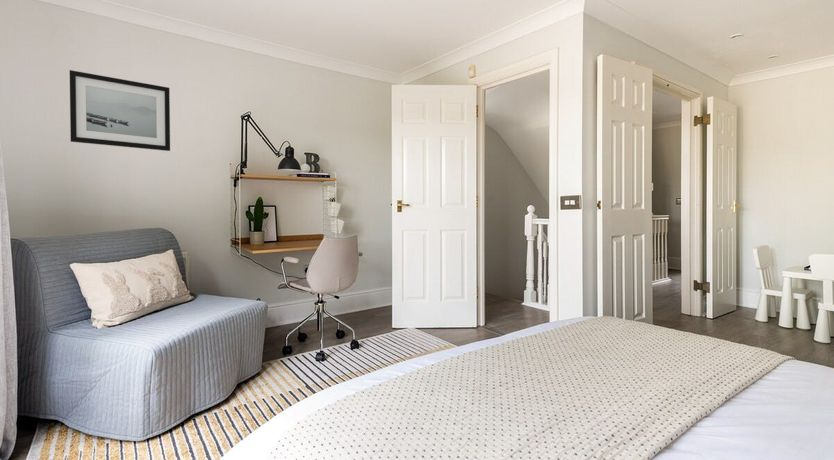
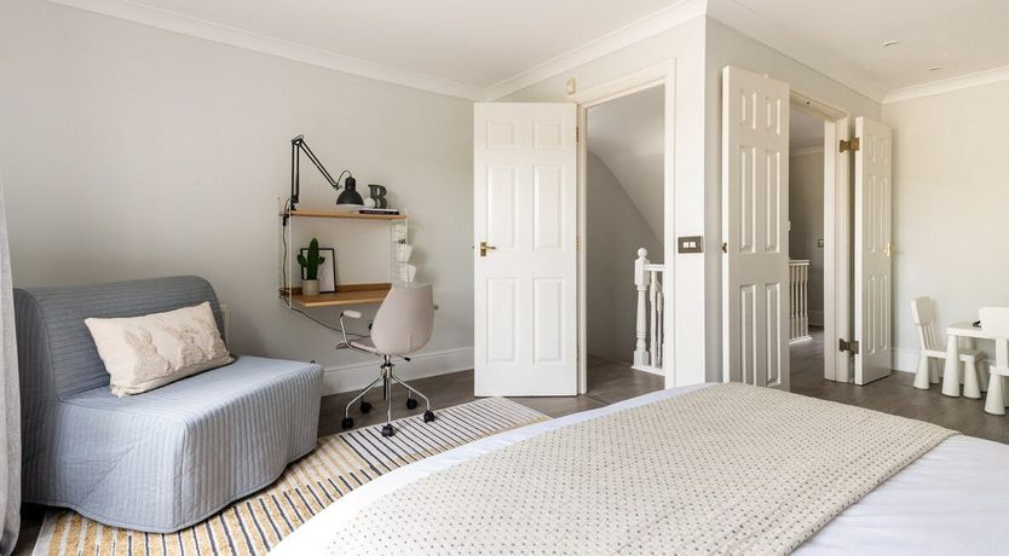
- wall art (122, 113)
